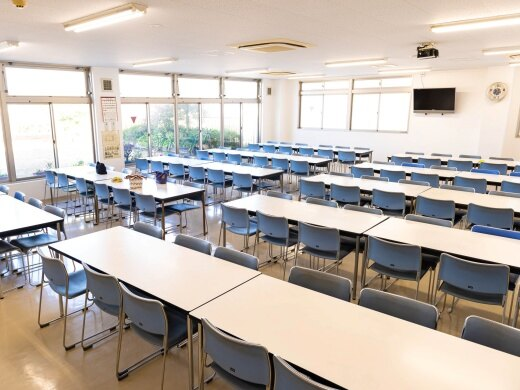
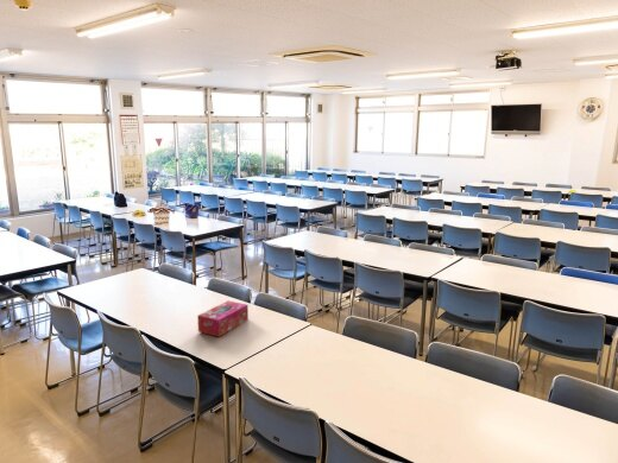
+ tissue box (223, 317)
